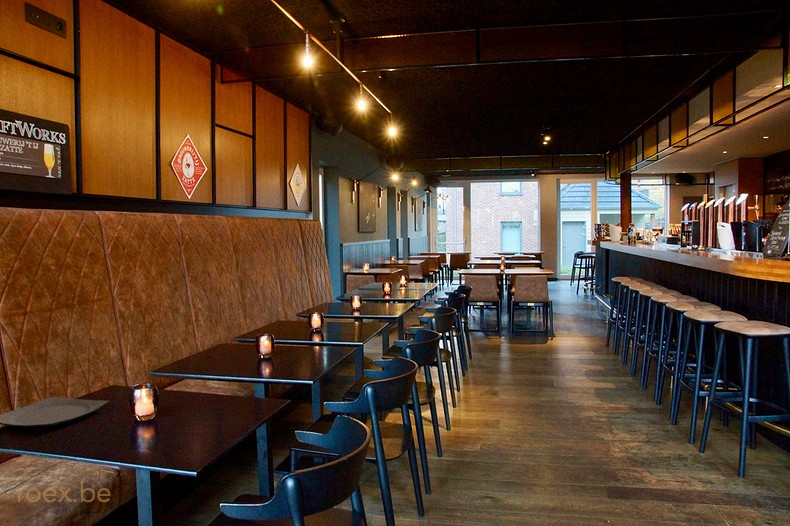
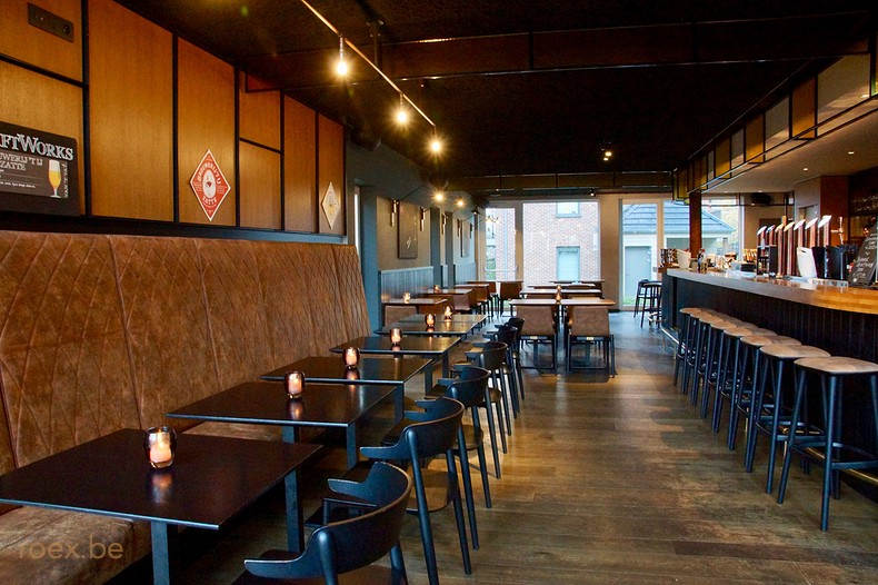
- plate (51, 412)
